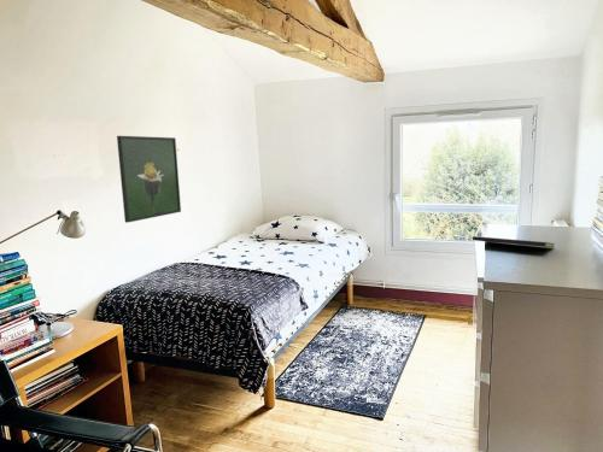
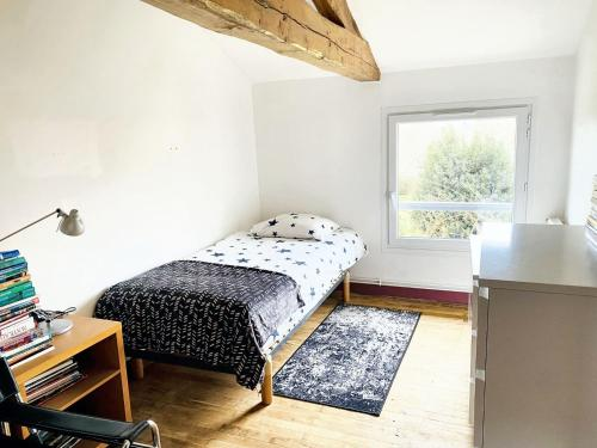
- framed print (151, 177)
- notepad (513, 241)
